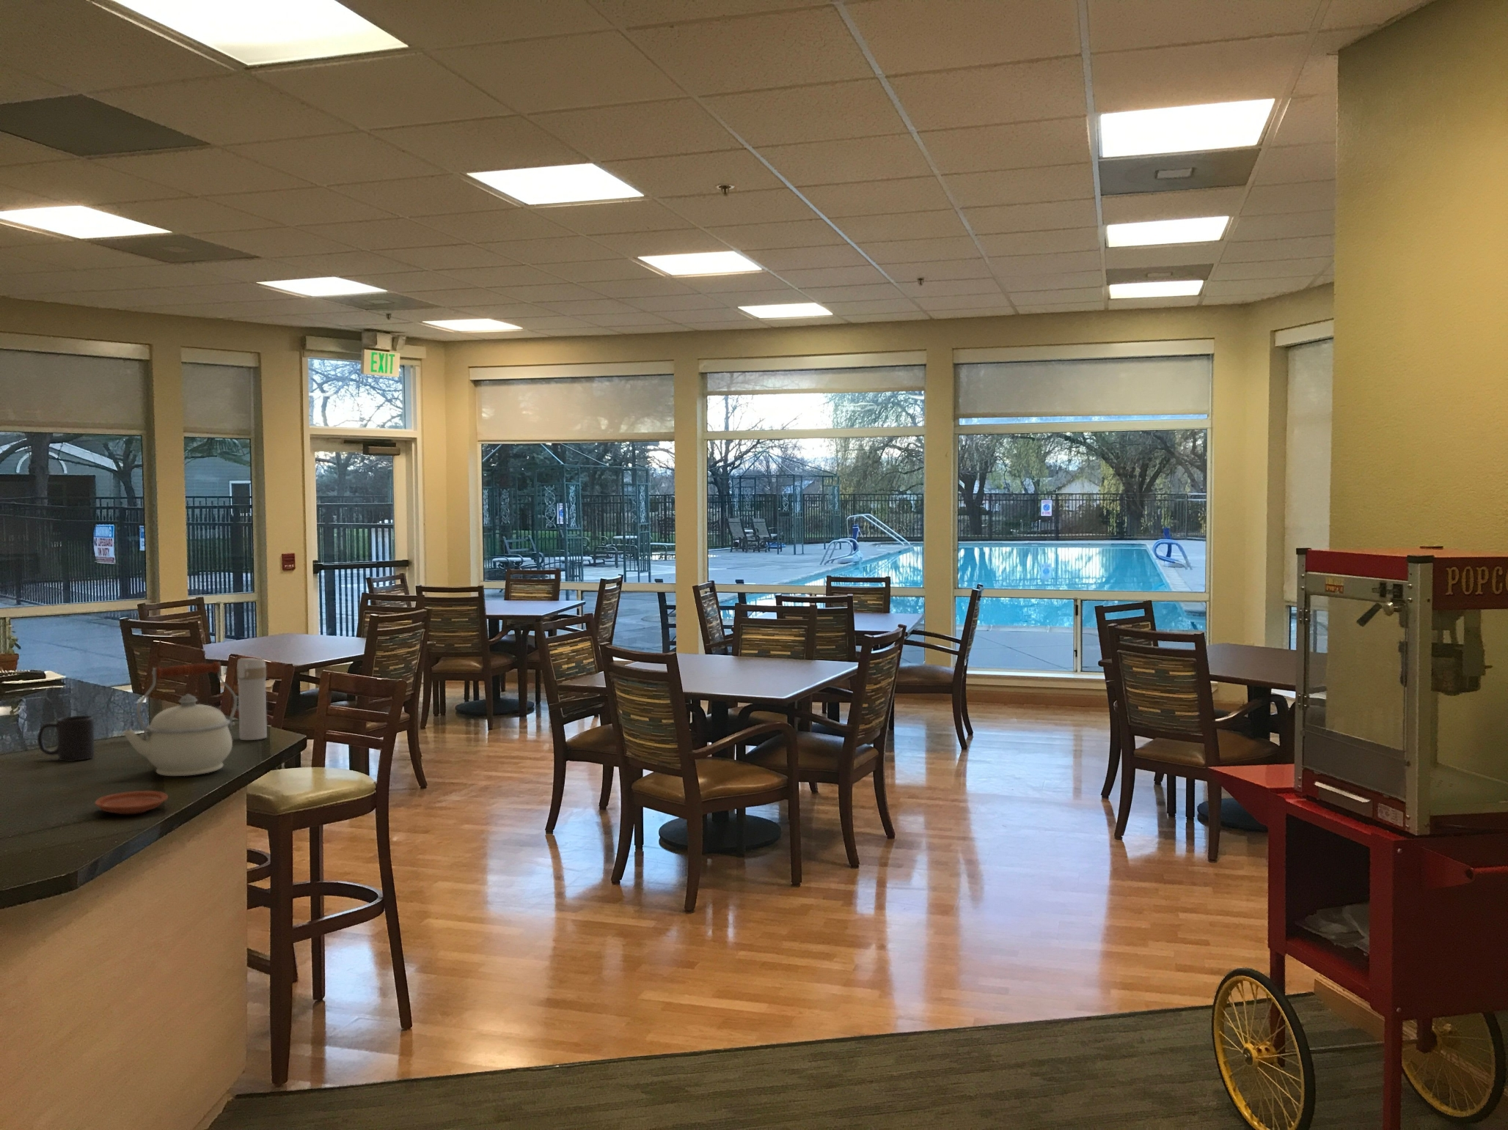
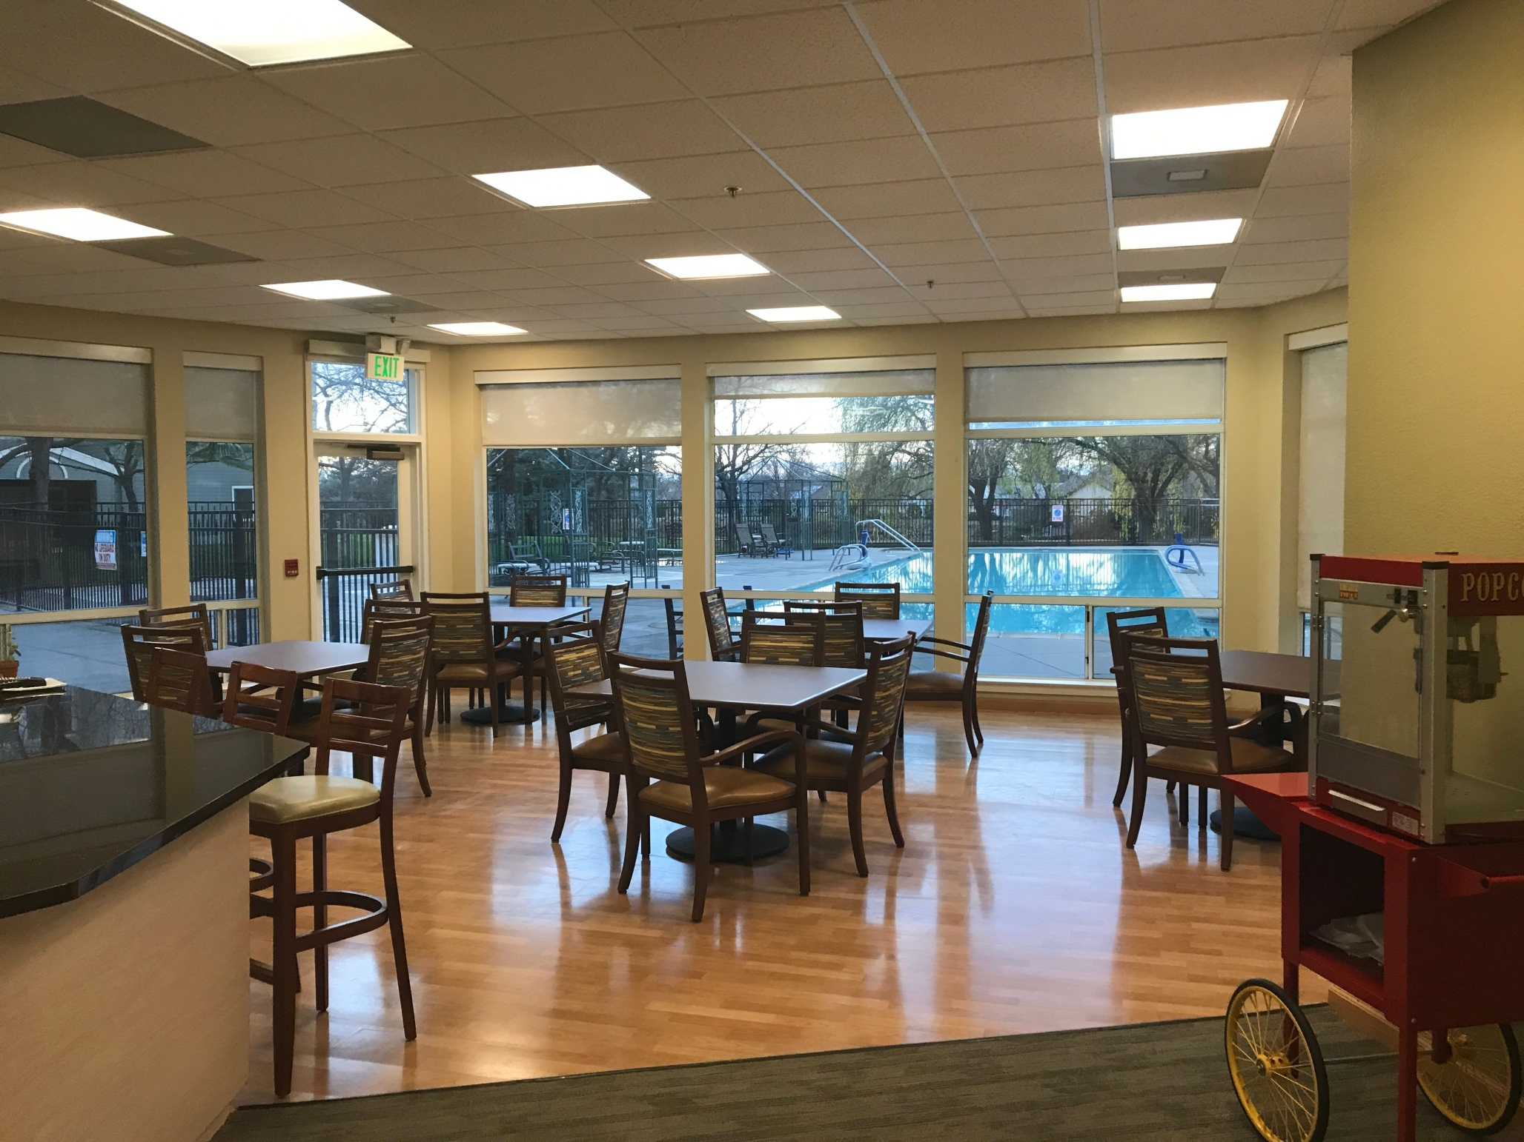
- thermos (251, 698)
- mug (65, 738)
- plate (132, 805)
- kettle (182, 717)
